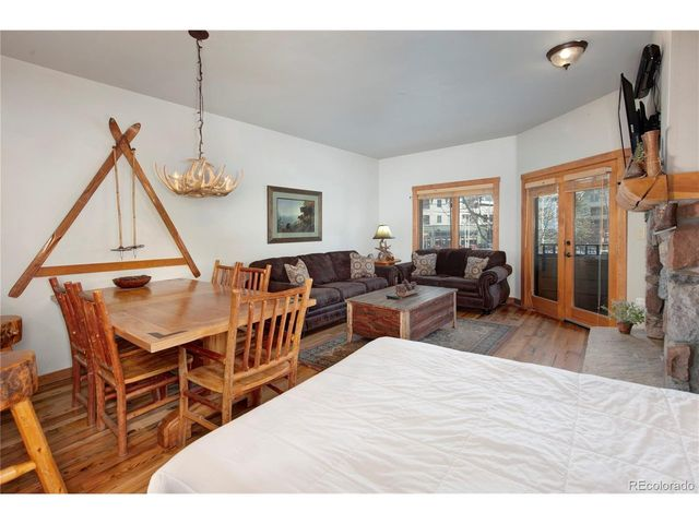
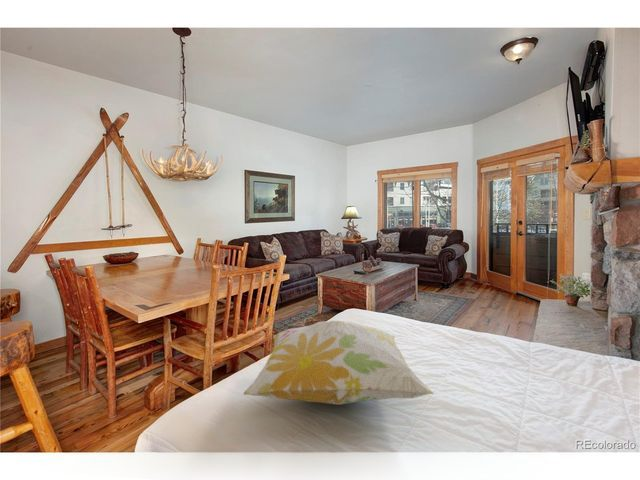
+ decorative pillow (335, 358)
